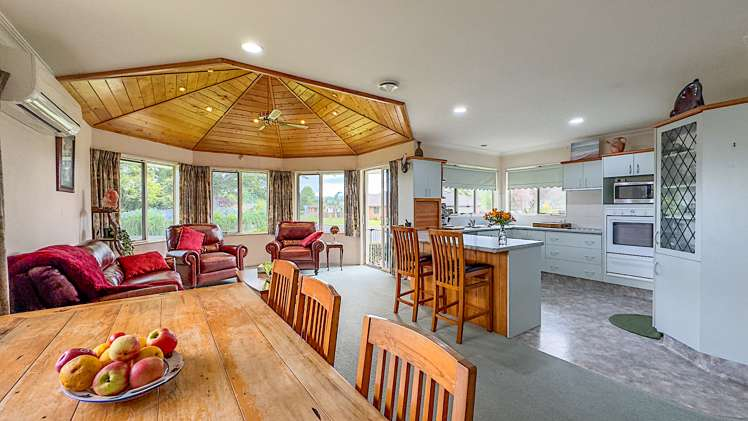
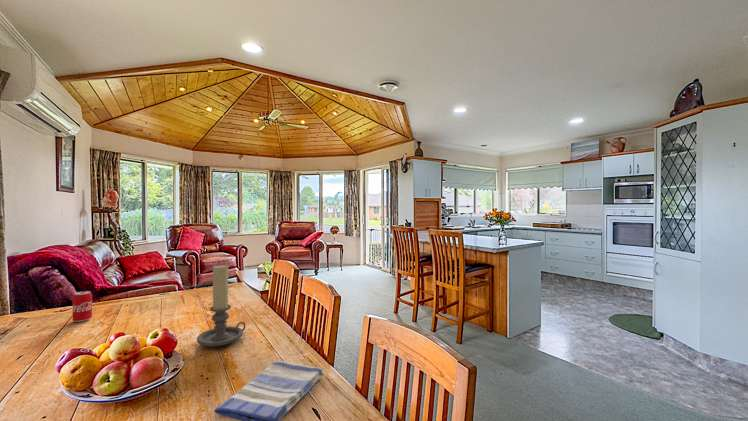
+ candle holder (224, 301)
+ beverage can (82, 306)
+ dish towel (274, 387)
